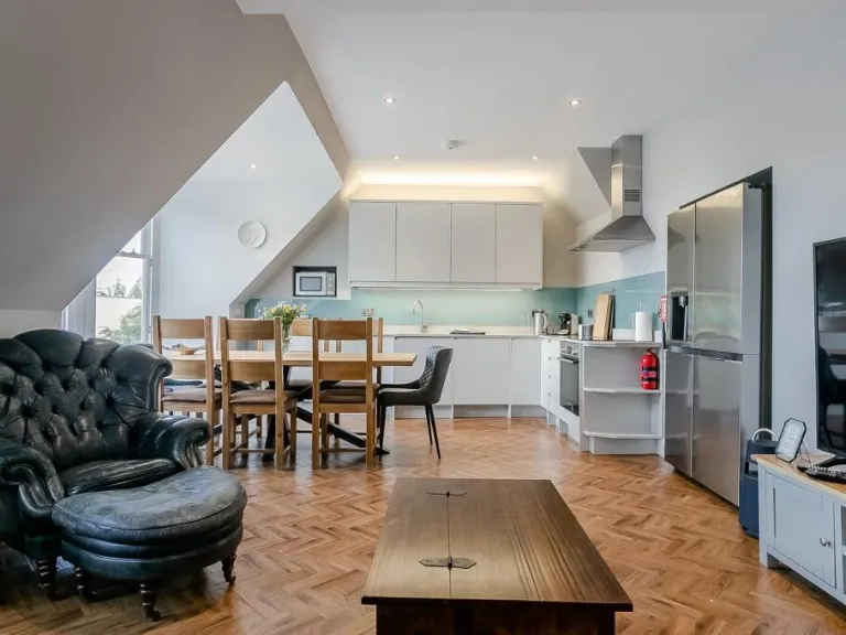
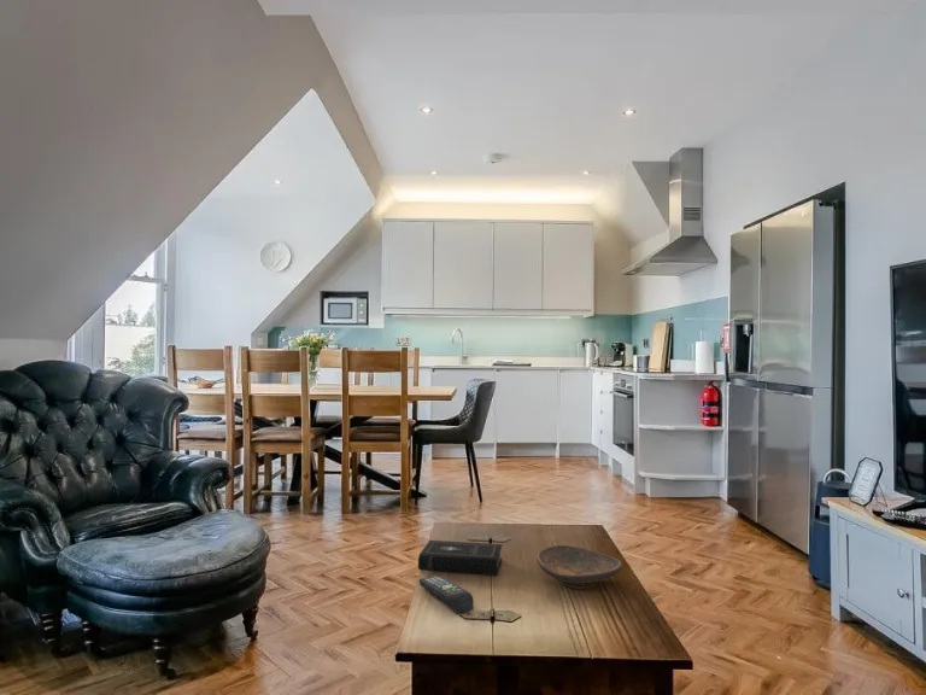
+ remote control (445, 590)
+ book (462, 555)
+ decorative bowl (579, 568)
